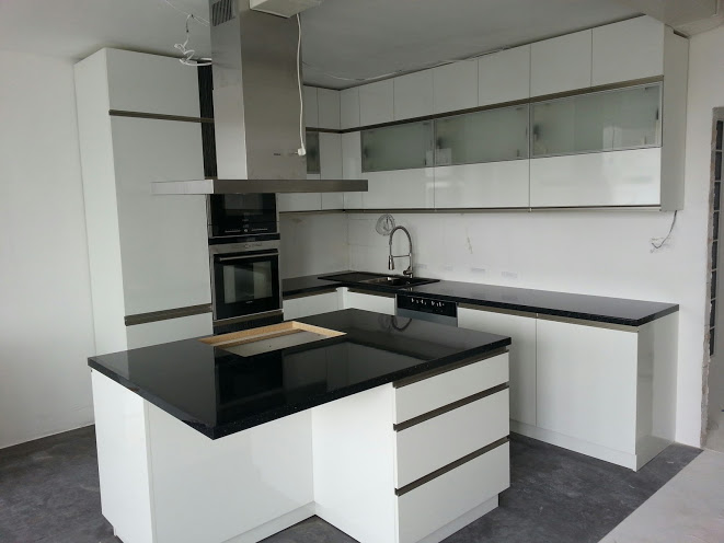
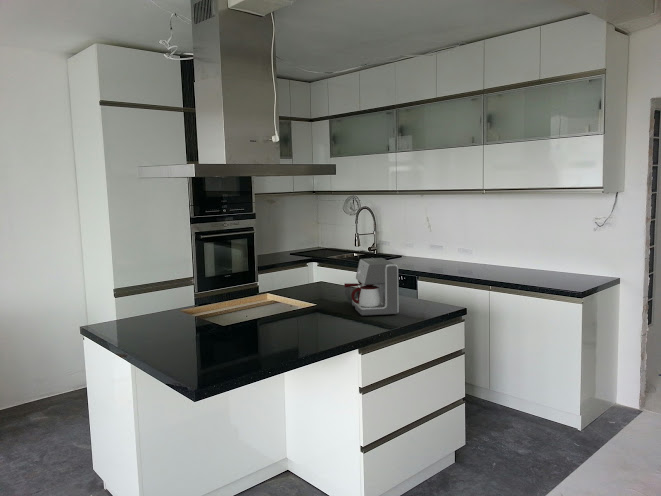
+ coffee maker (375, 285)
